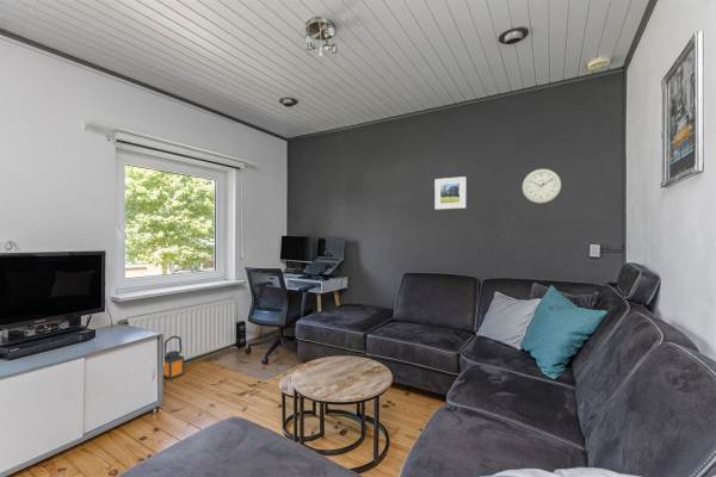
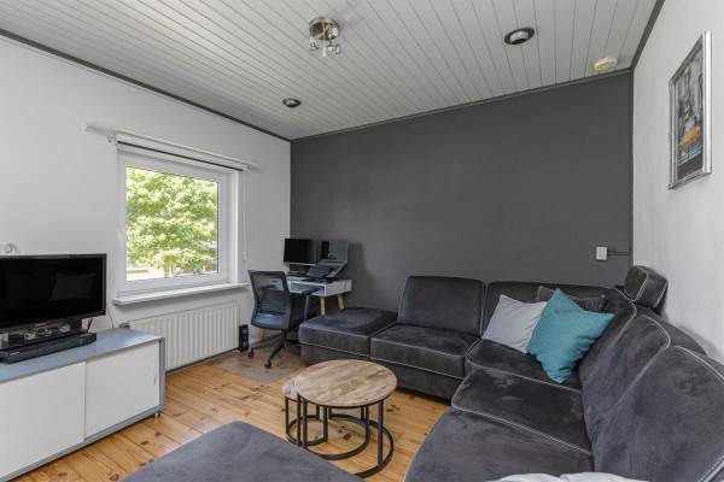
- wall clock (541, 186)
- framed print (450, 193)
- lantern (172, 355)
